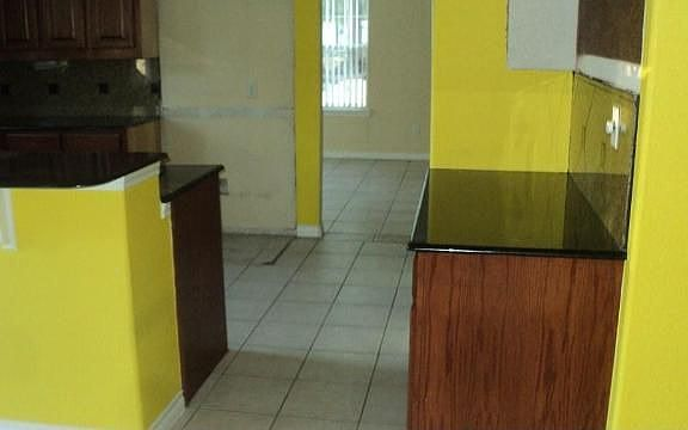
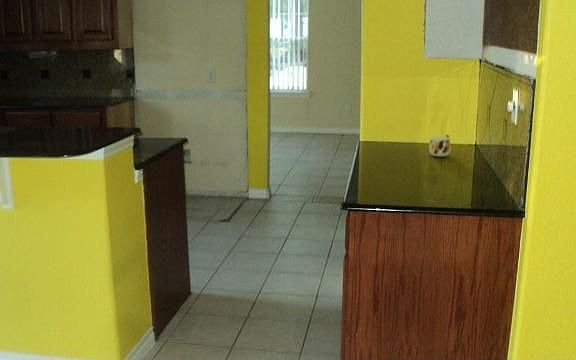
+ mug (439, 144)
